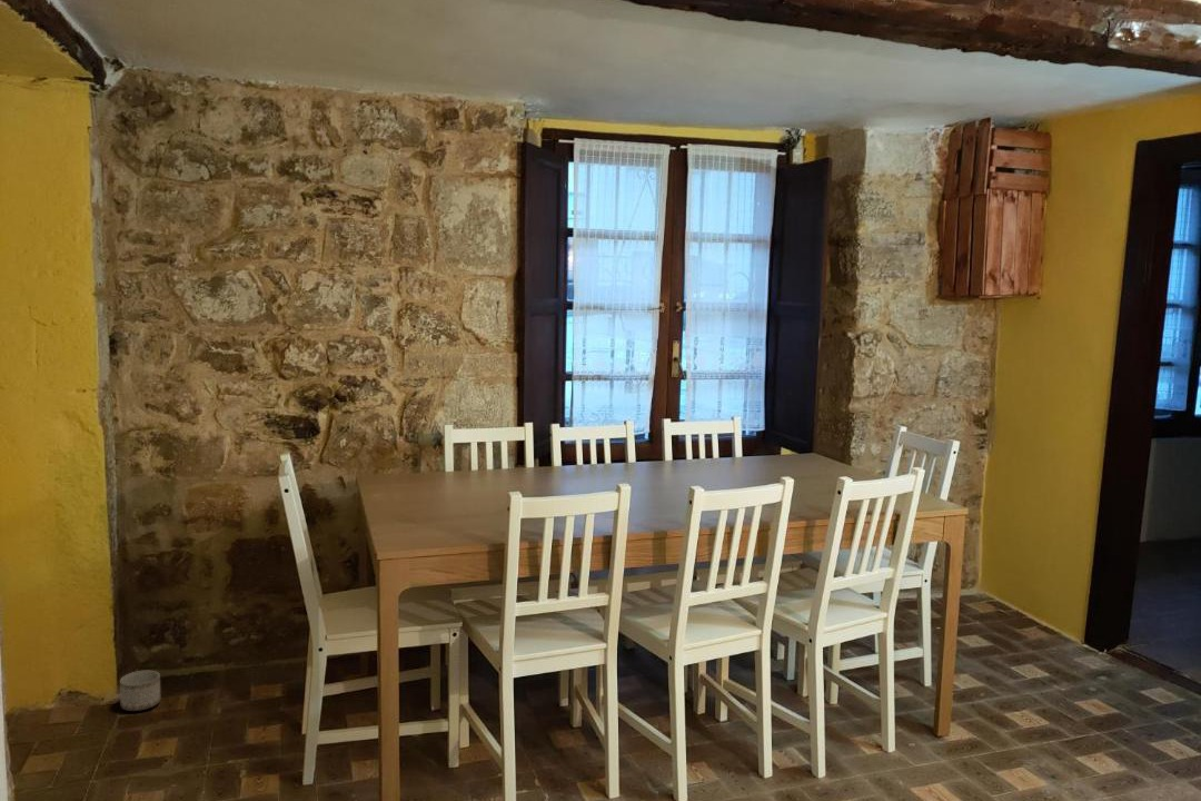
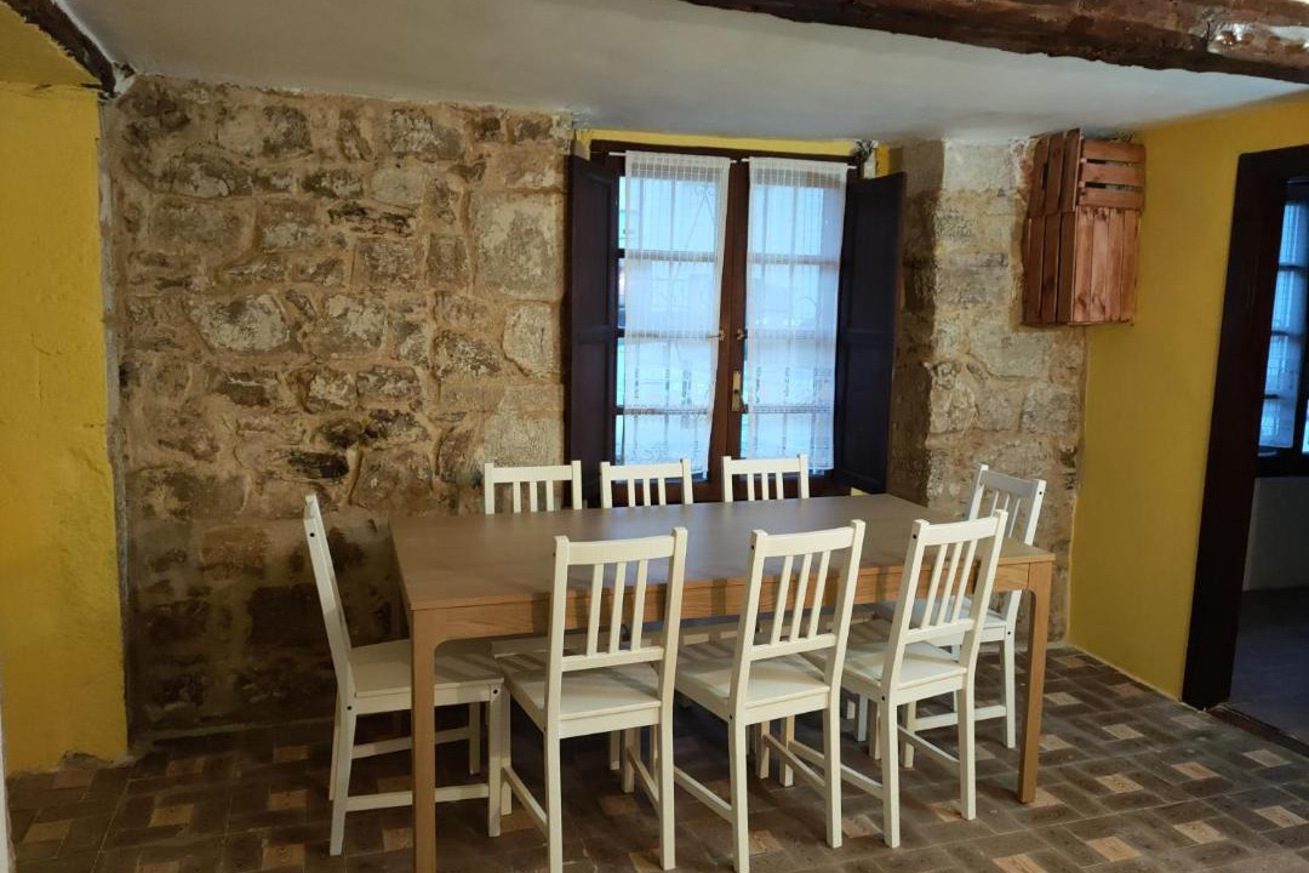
- planter (140, 691)
